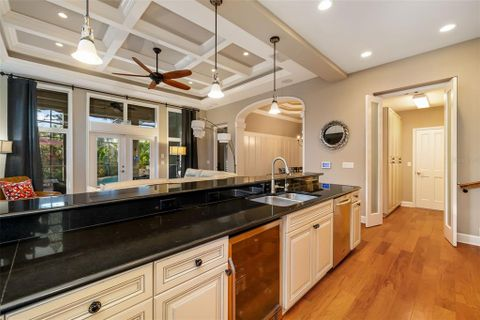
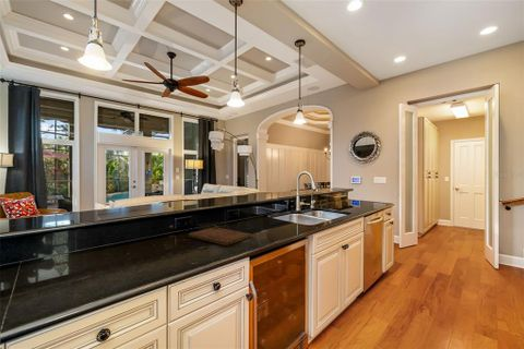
+ cutting board (219, 234)
